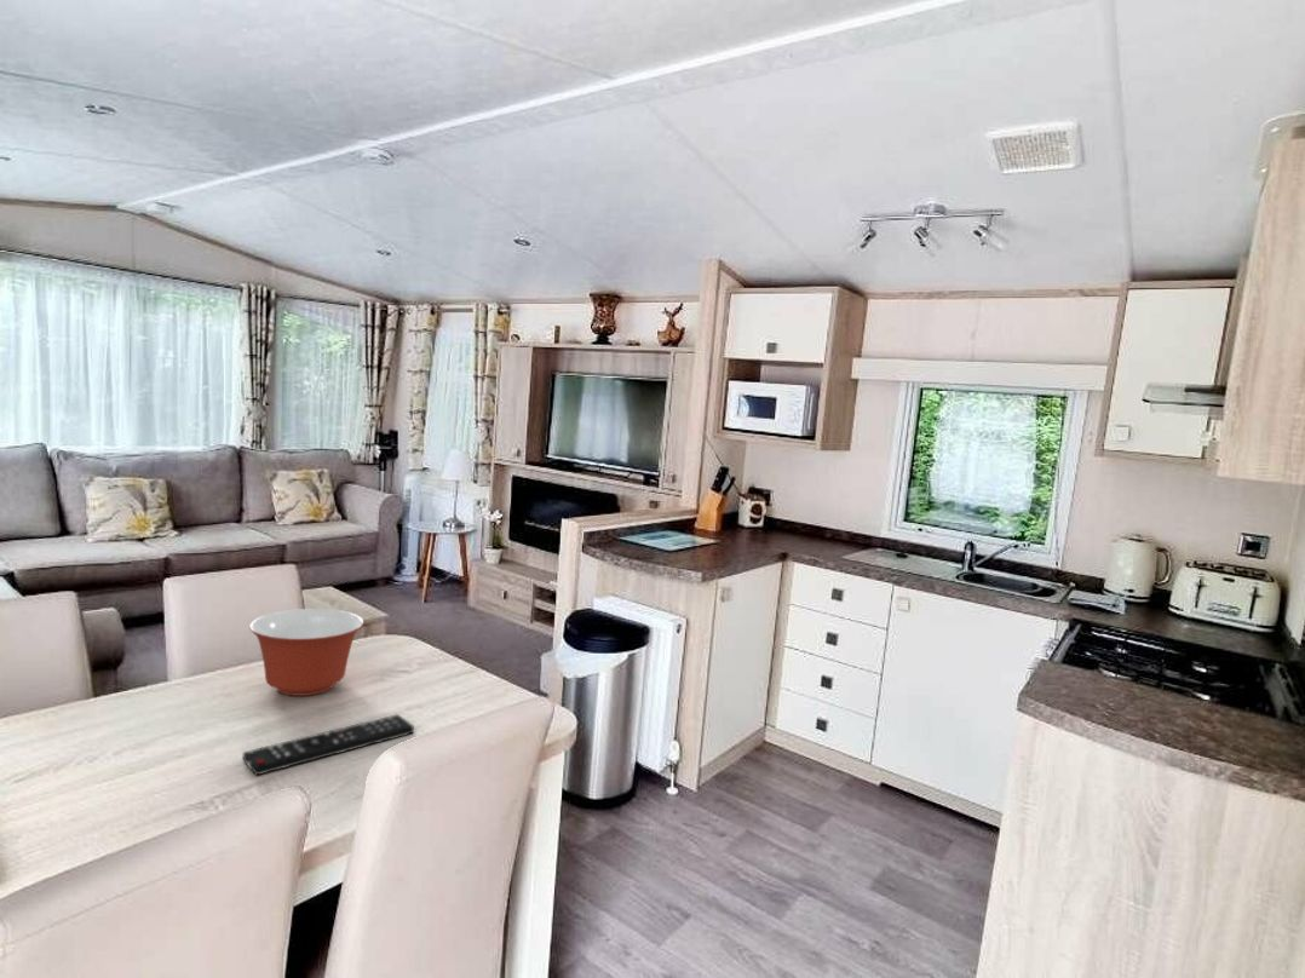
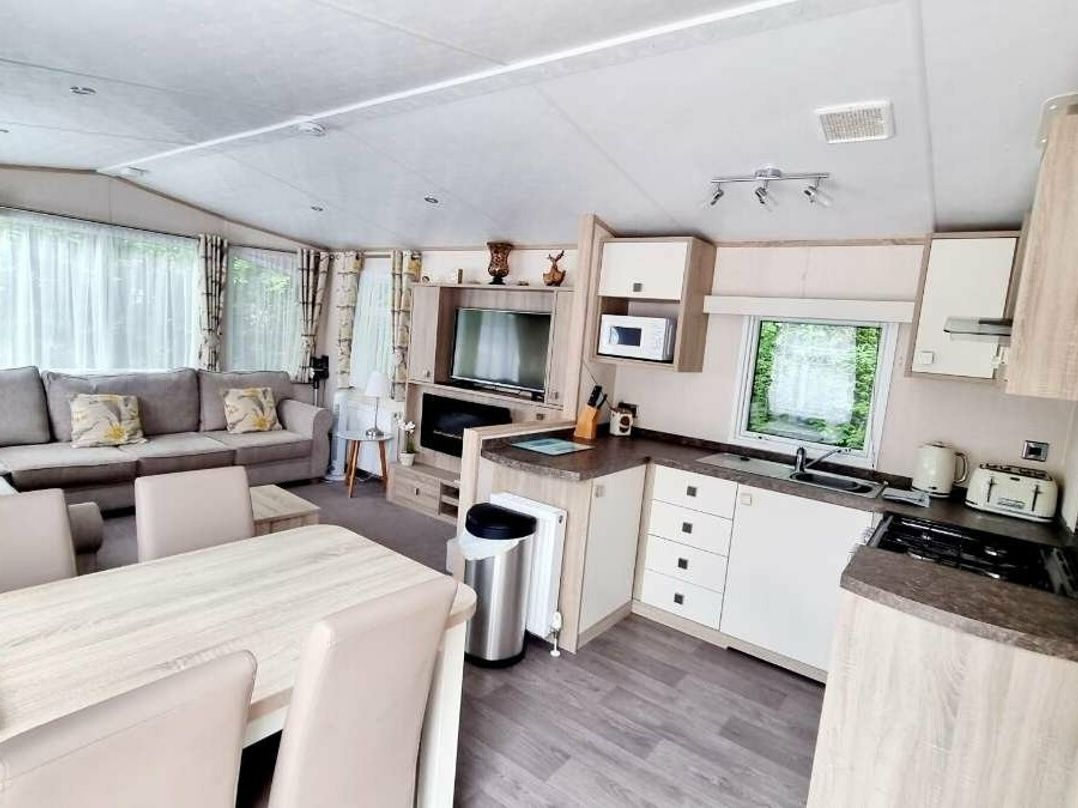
- remote control (332, 741)
- mixing bowl (306, 654)
